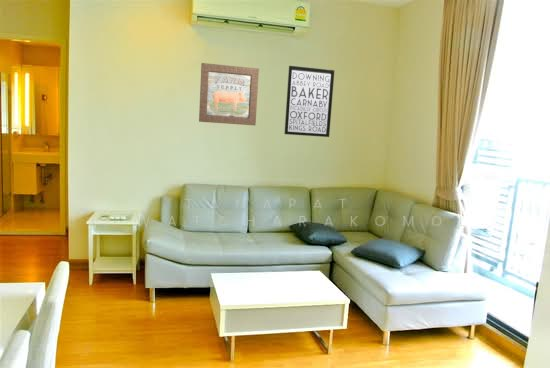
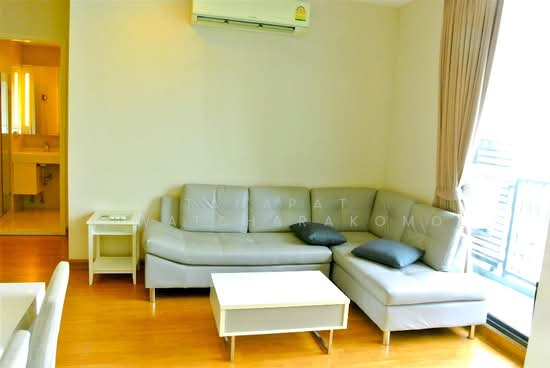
- wall art (309, 102)
- wall art (229, 95)
